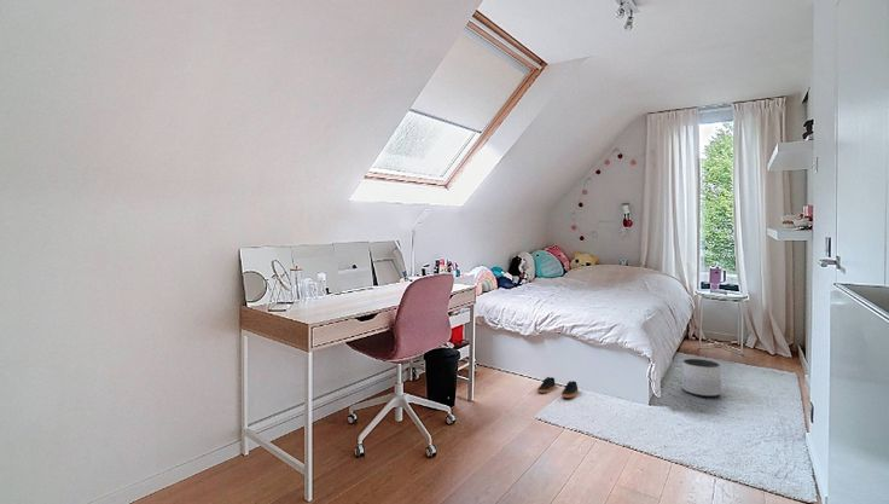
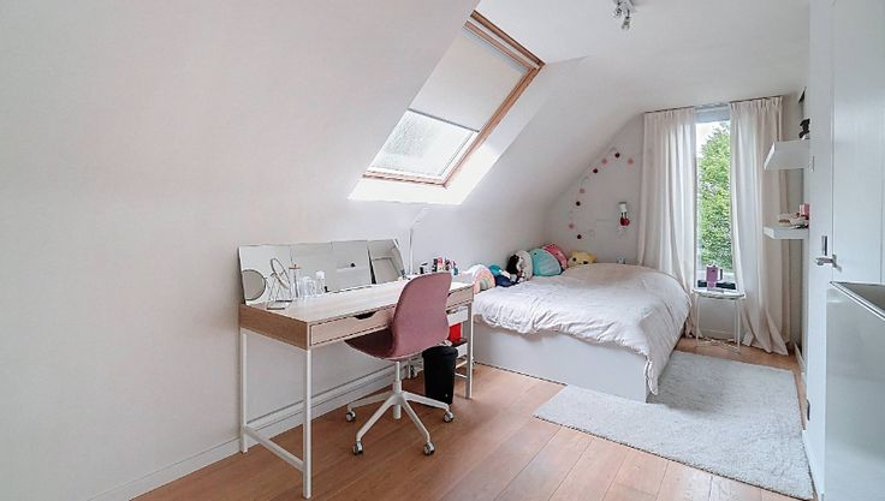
- shoes (554, 386)
- planter (701, 377)
